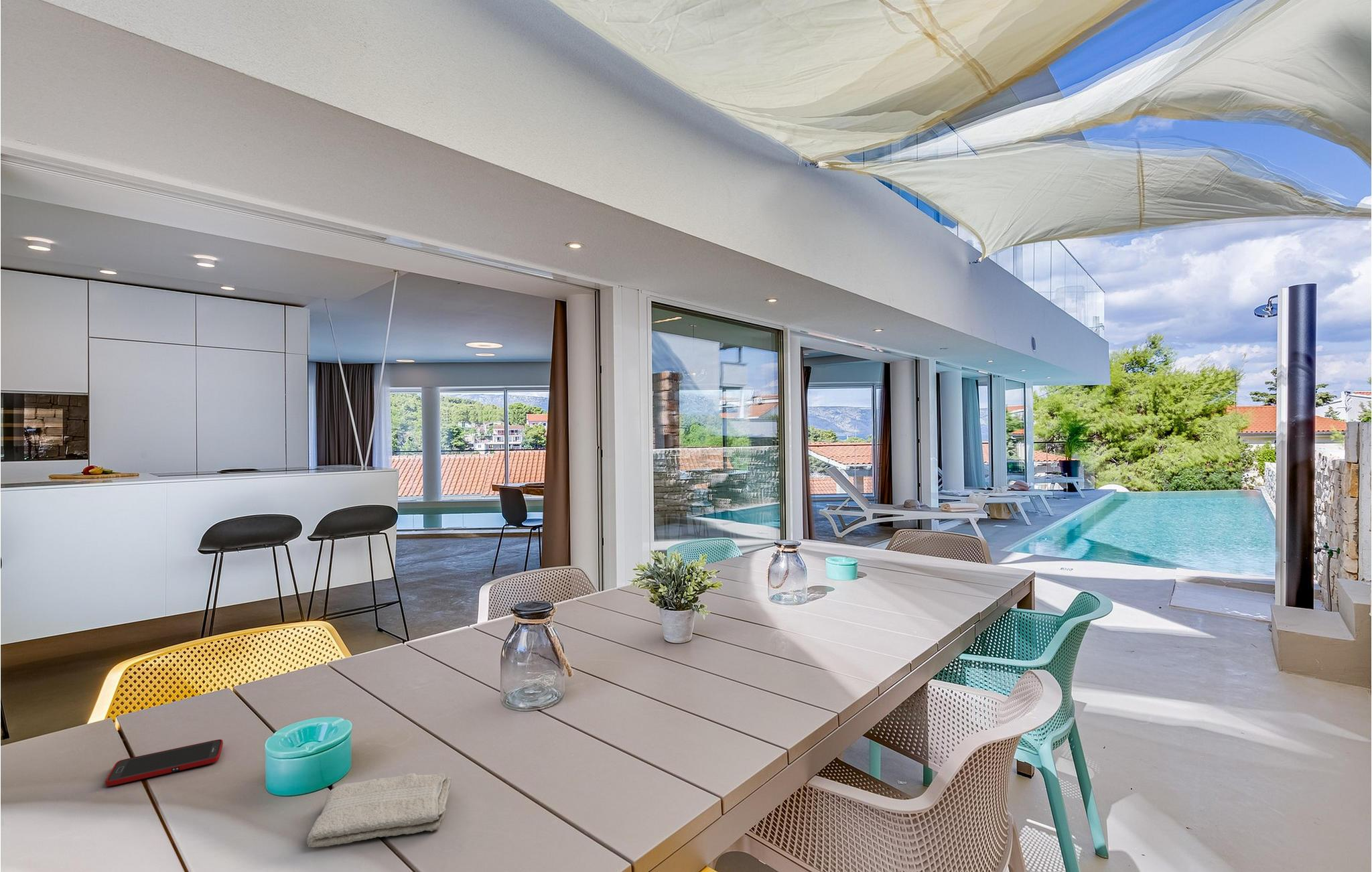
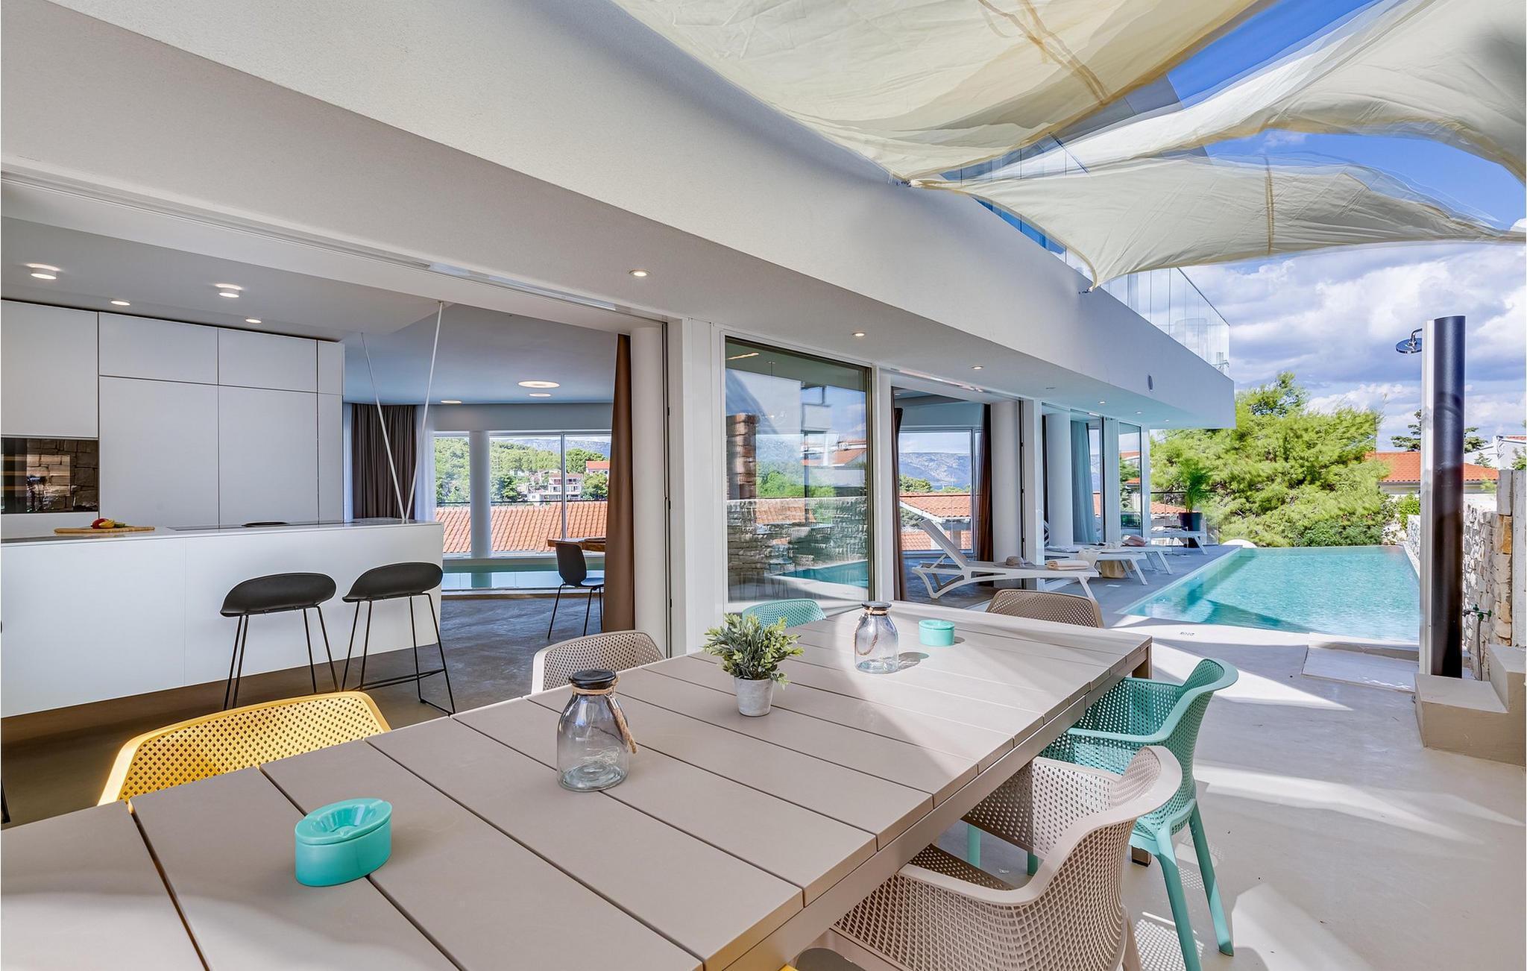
- washcloth (385, 806)
- cell phone (167, 761)
